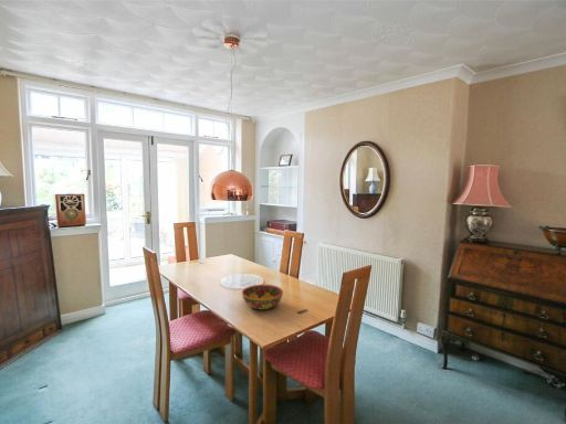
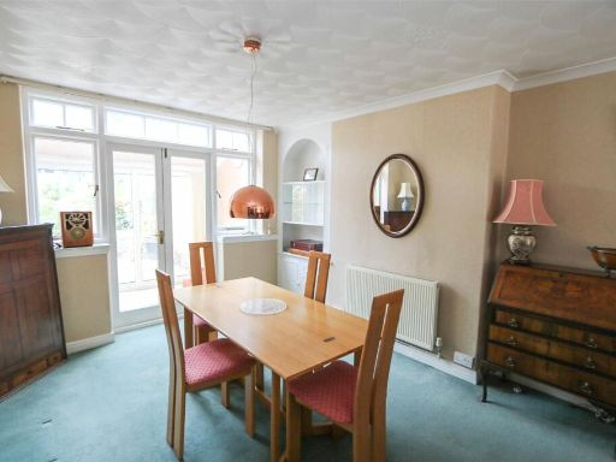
- bowl (262, 298)
